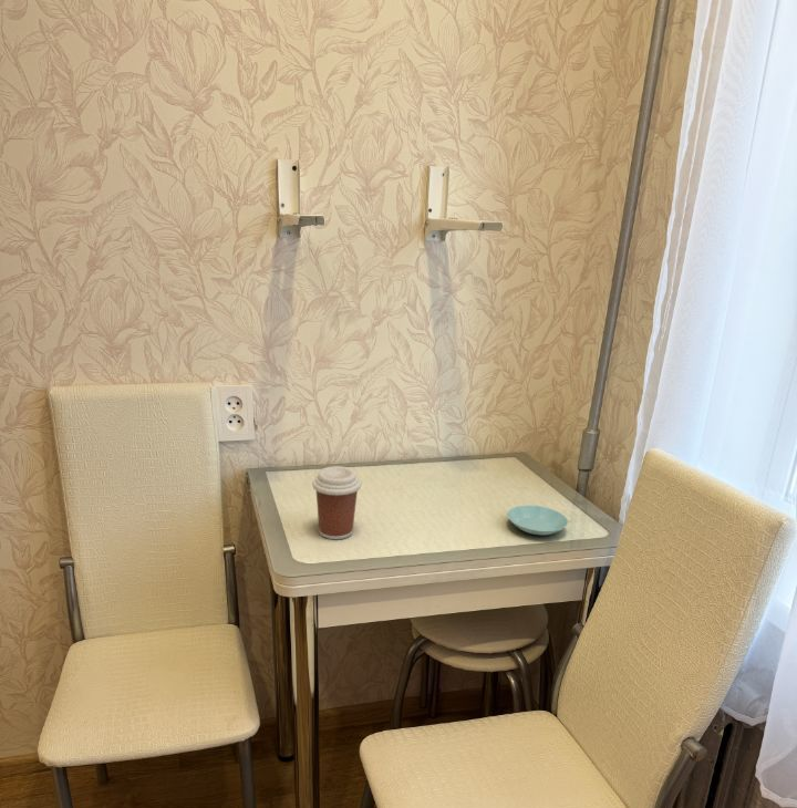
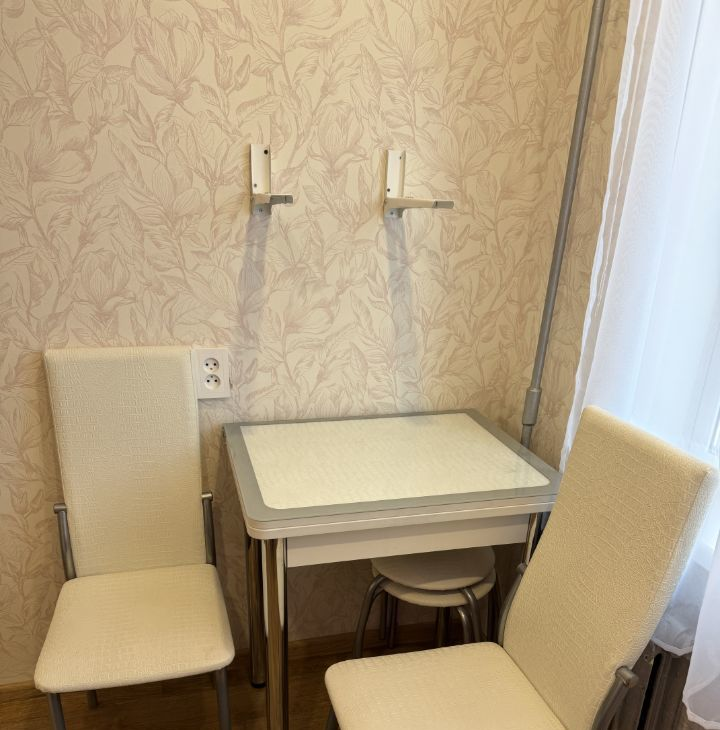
- coffee cup (337, 503)
- saucer (537, 522)
